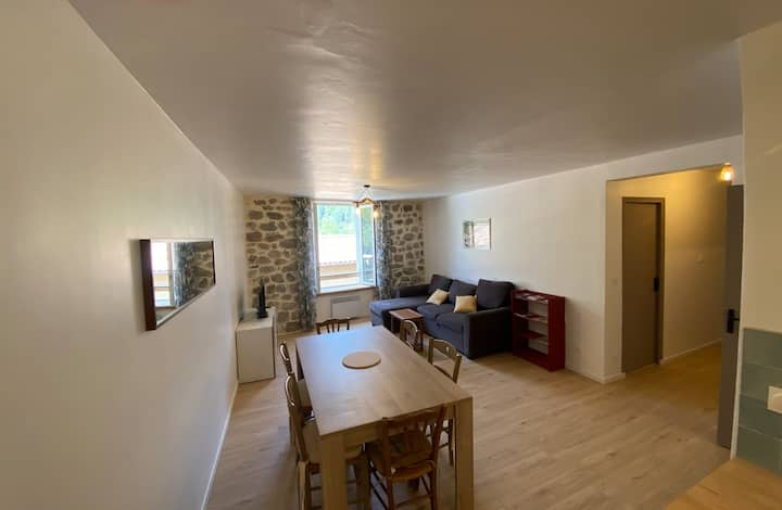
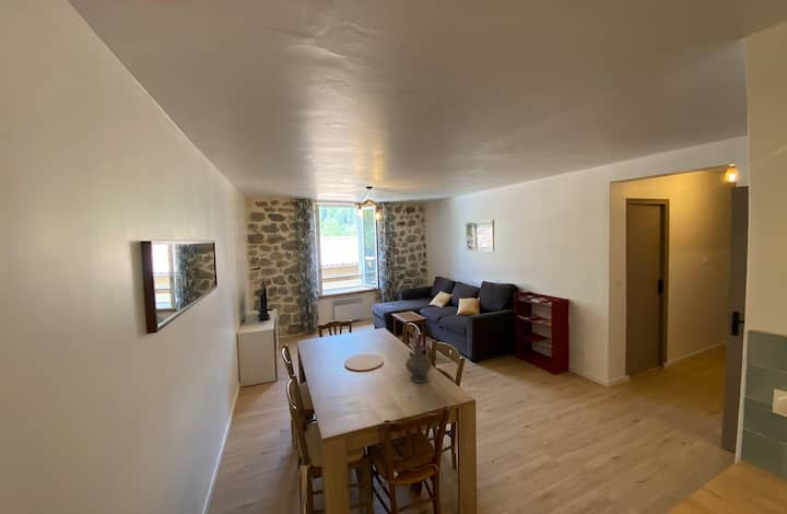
+ ceremonial vessel (419, 359)
